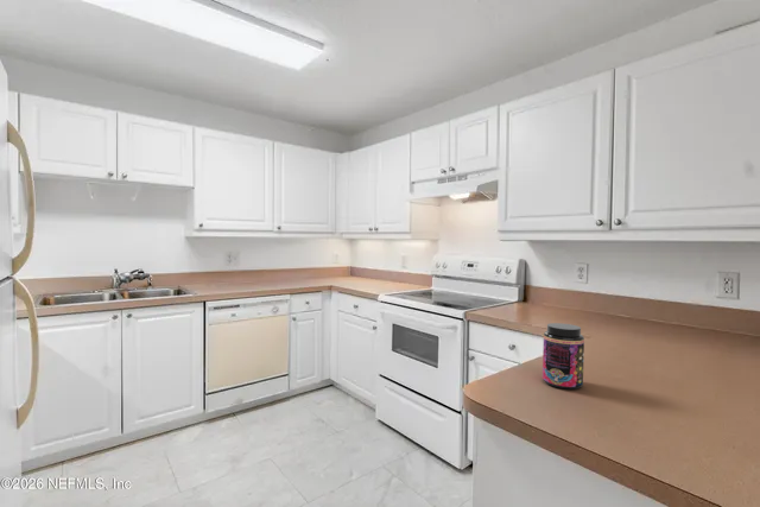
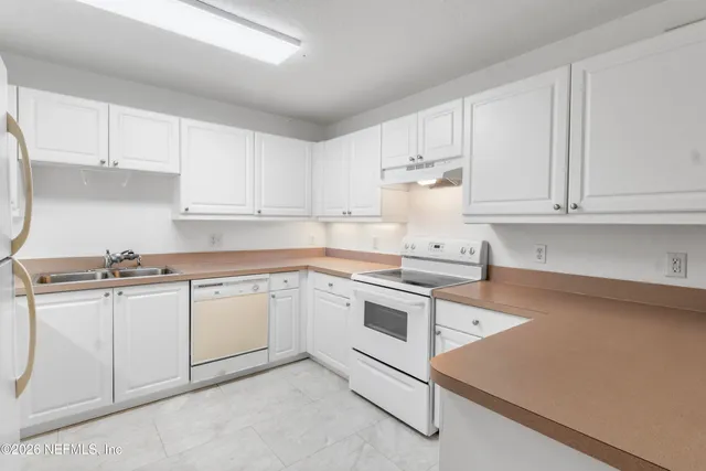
- jar (563, 354)
